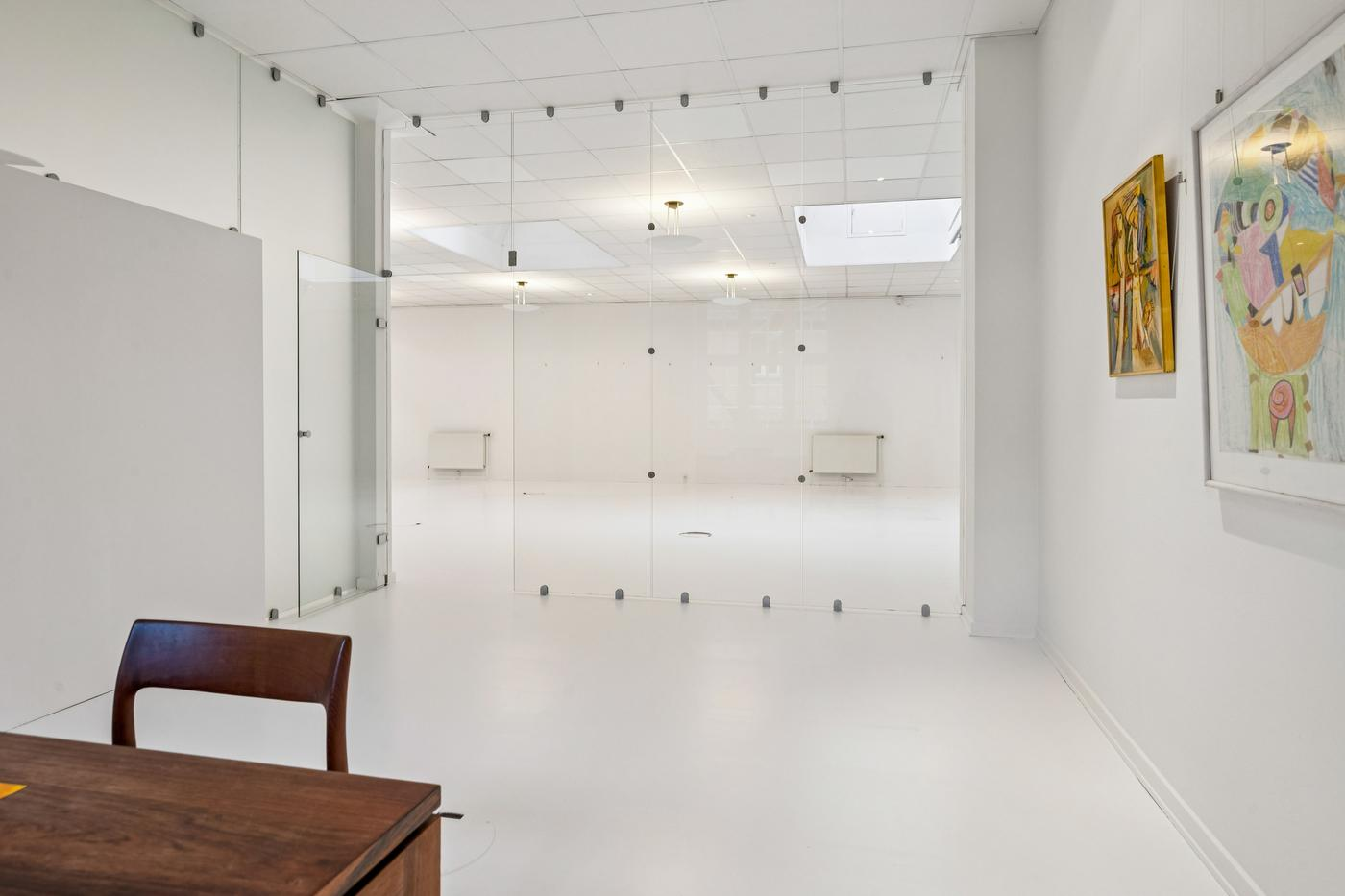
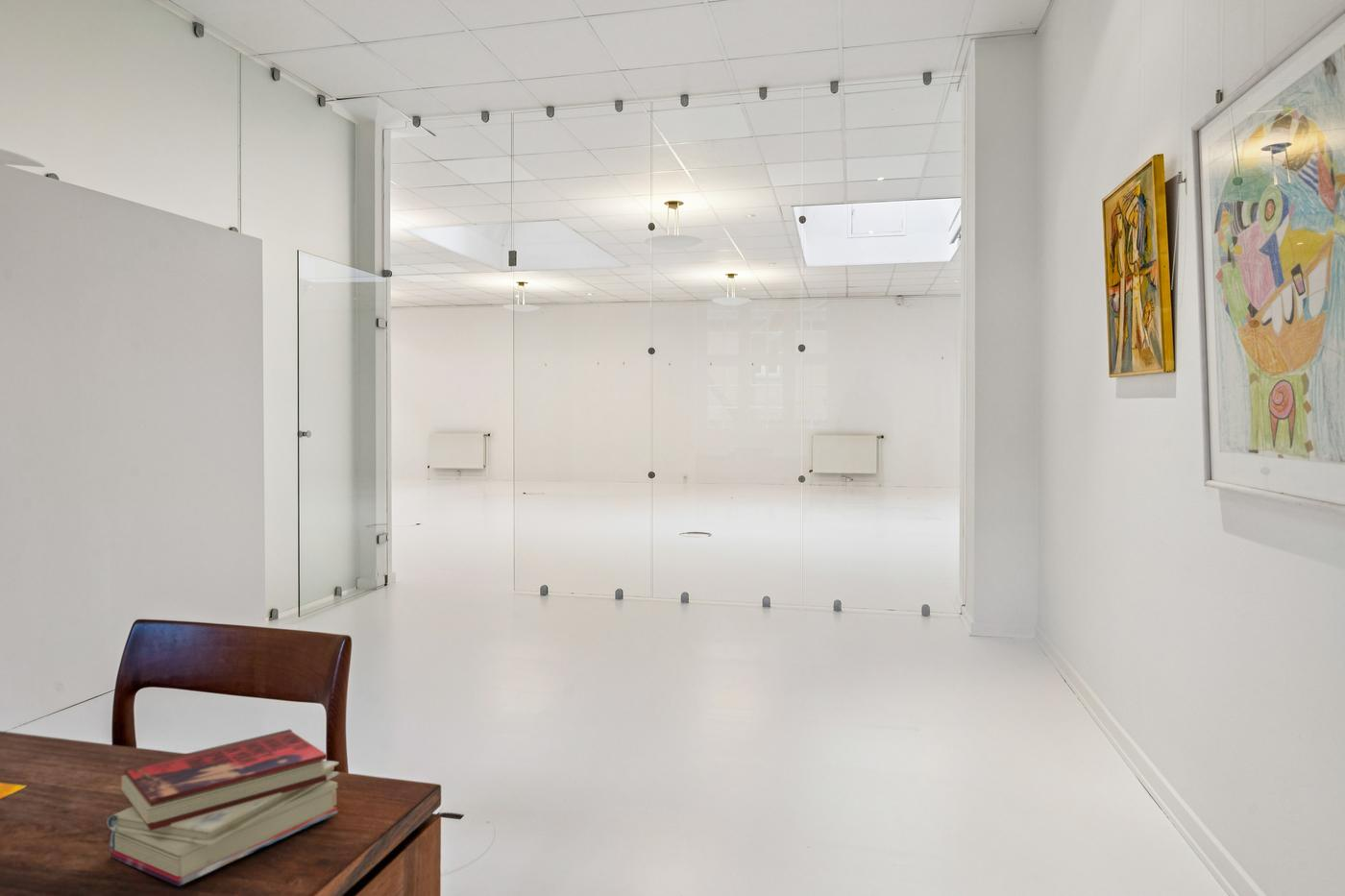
+ book (230, 796)
